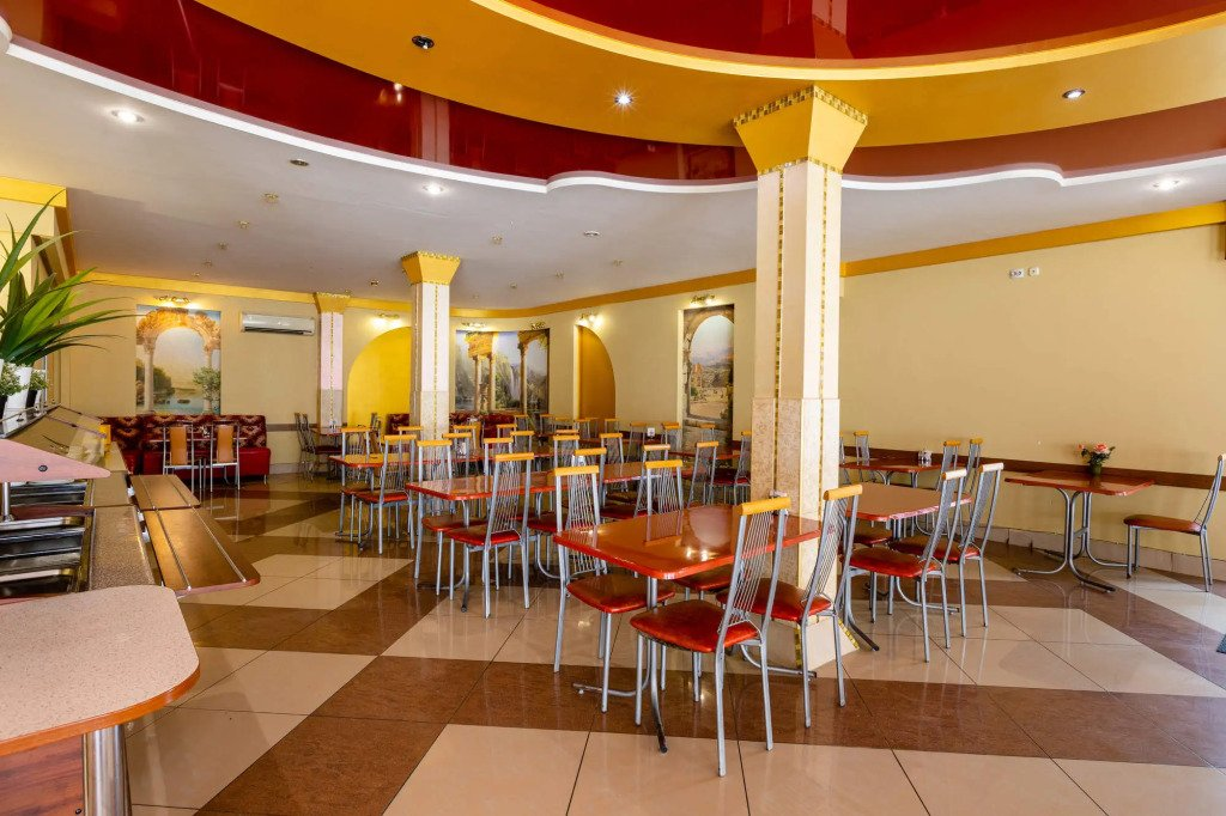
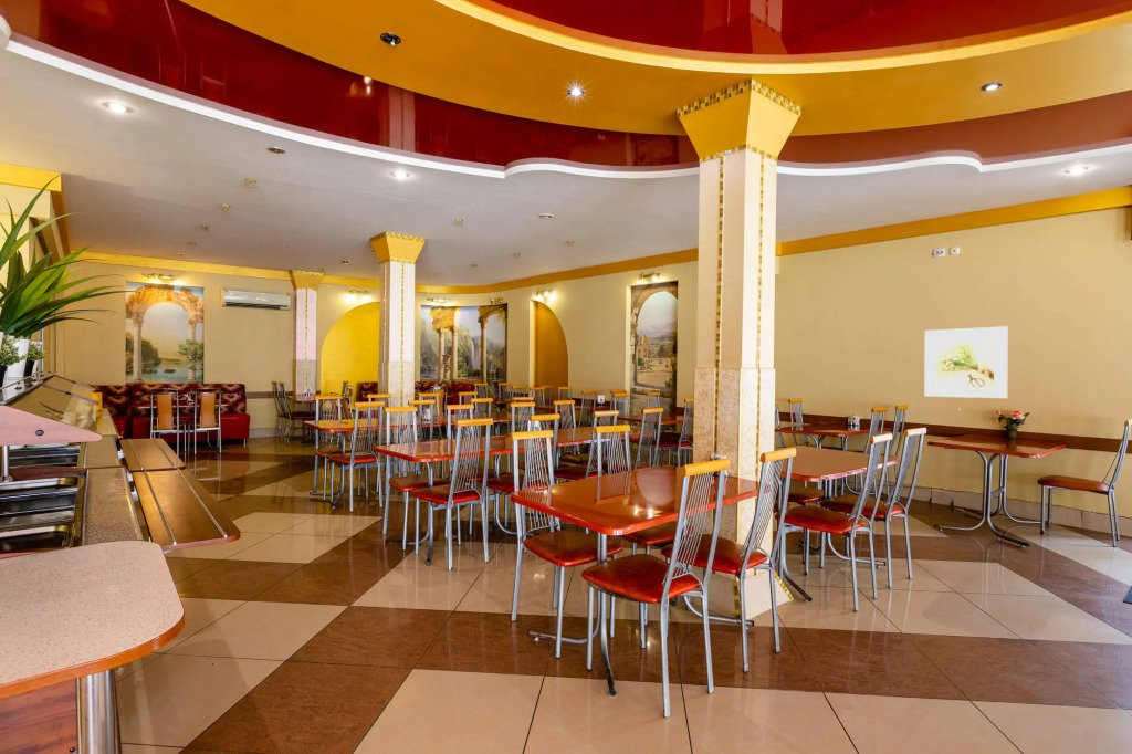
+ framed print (964, 363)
